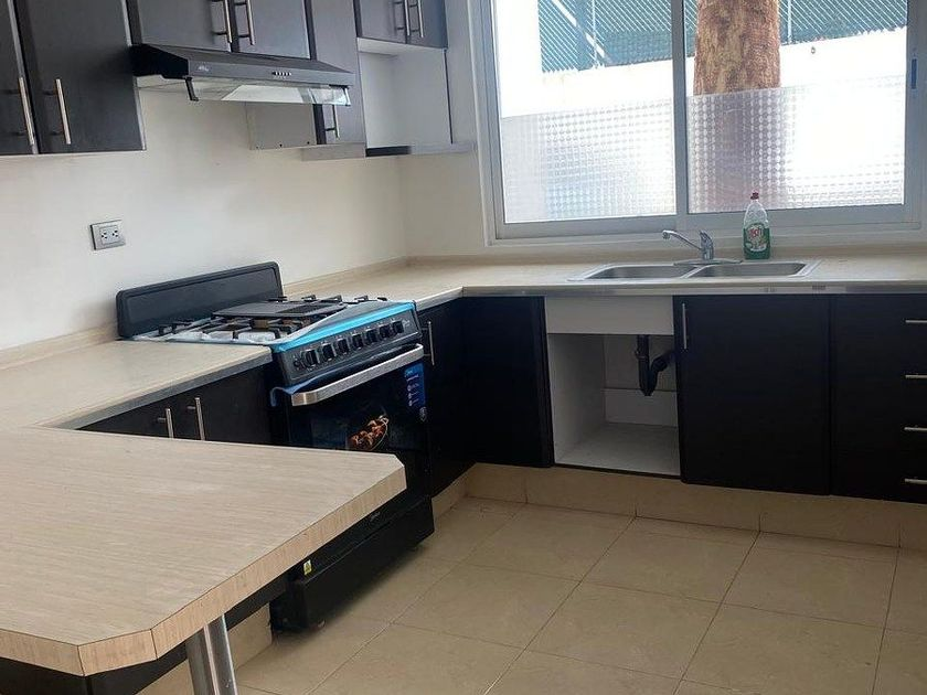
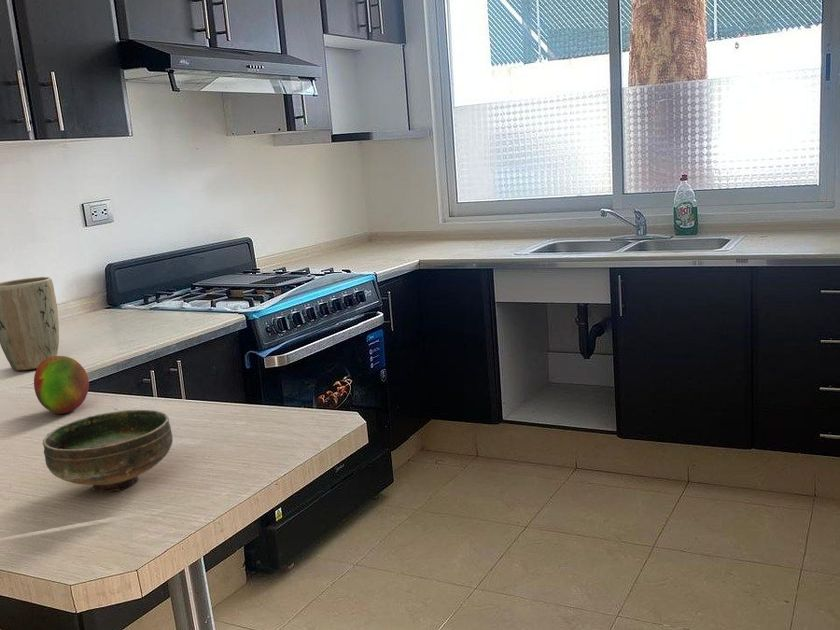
+ plant pot (27, 323)
+ fruit (60, 384)
+ bowl (111, 456)
